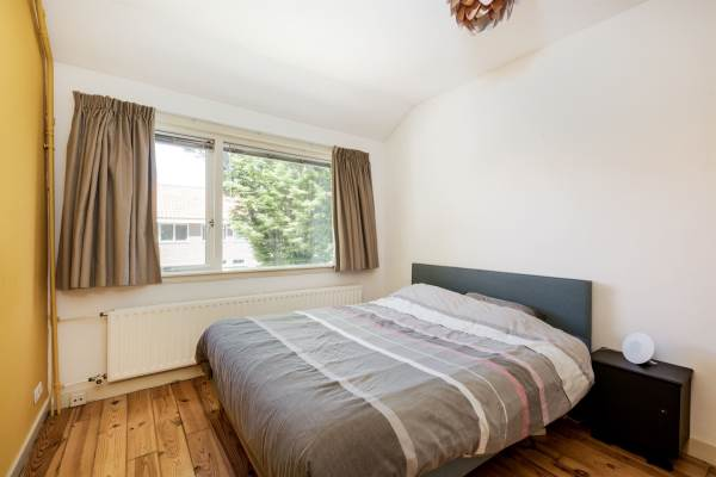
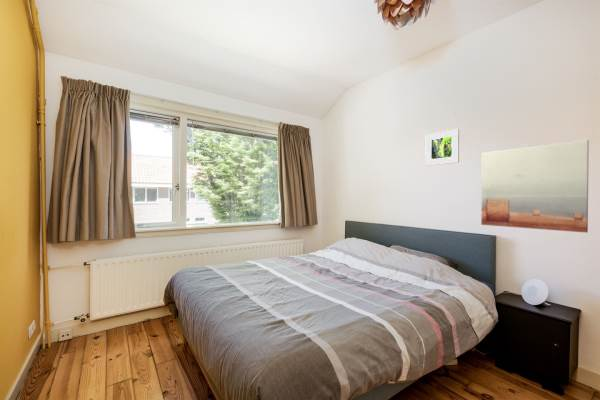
+ wall art (528, 187)
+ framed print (441, 148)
